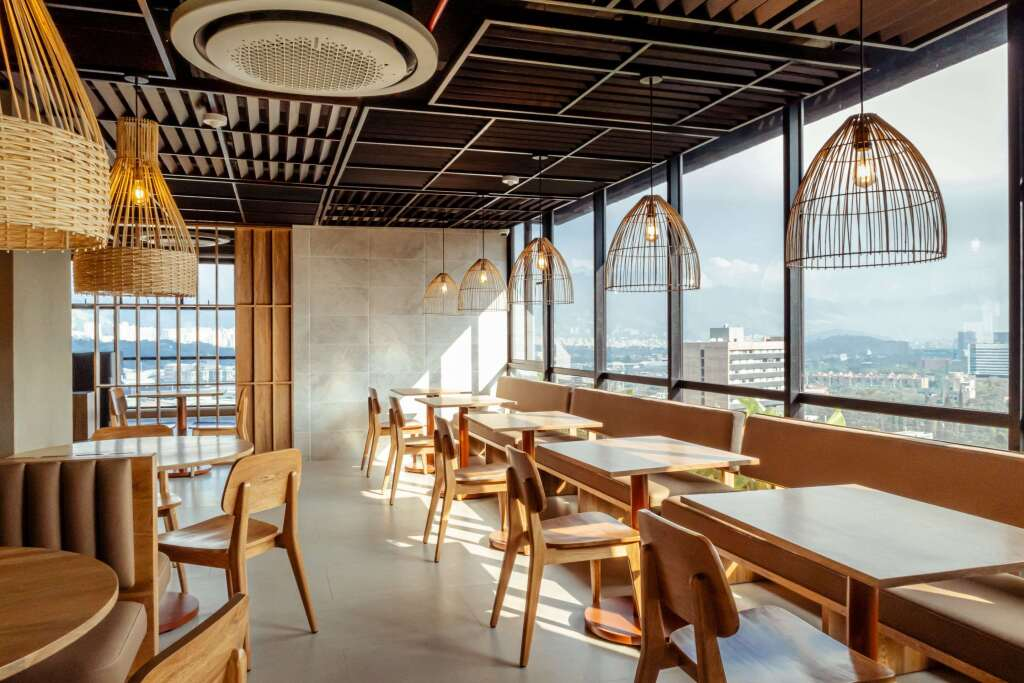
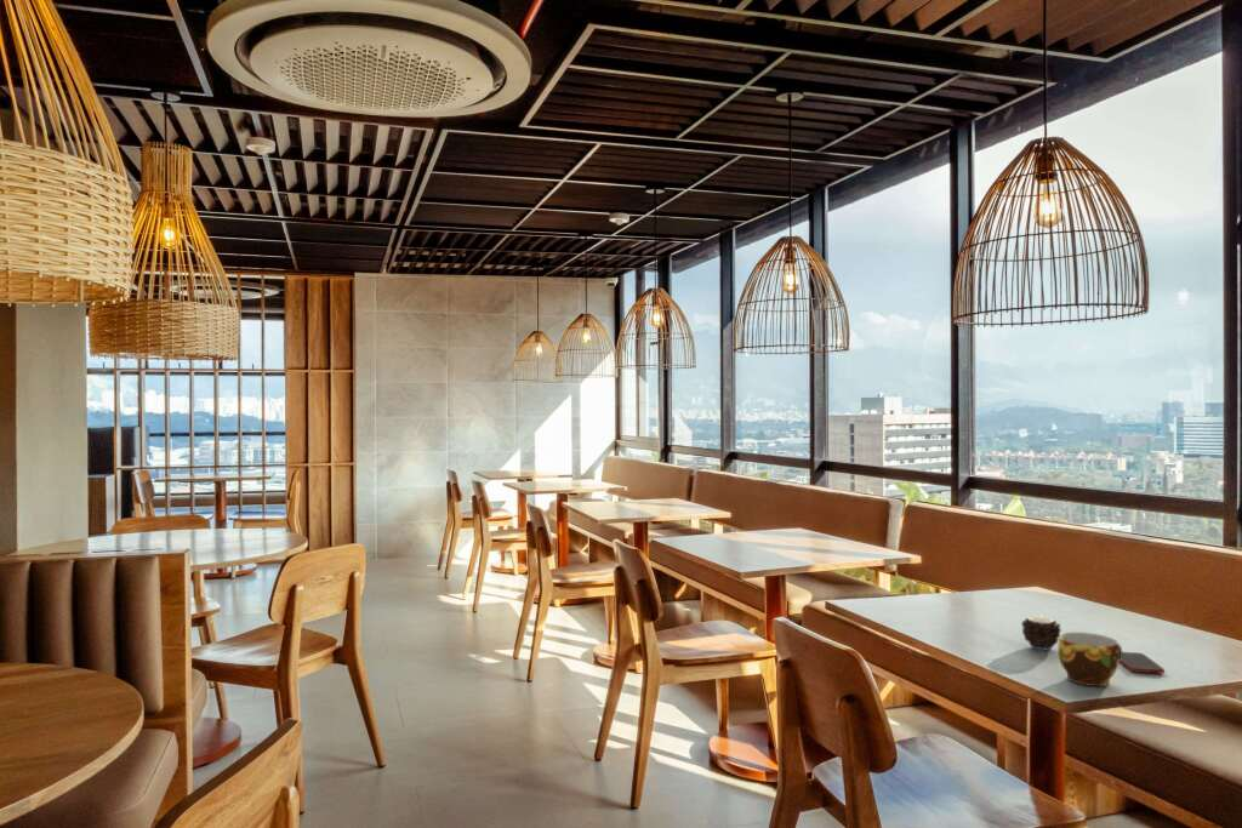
+ candle (1041, 630)
+ cup (1089, 658)
+ cell phone (1136, 662)
